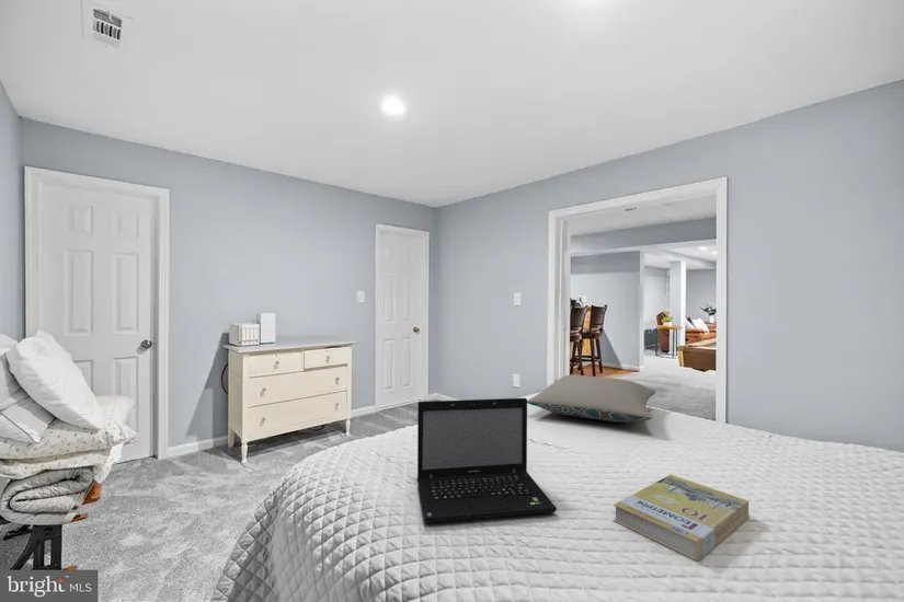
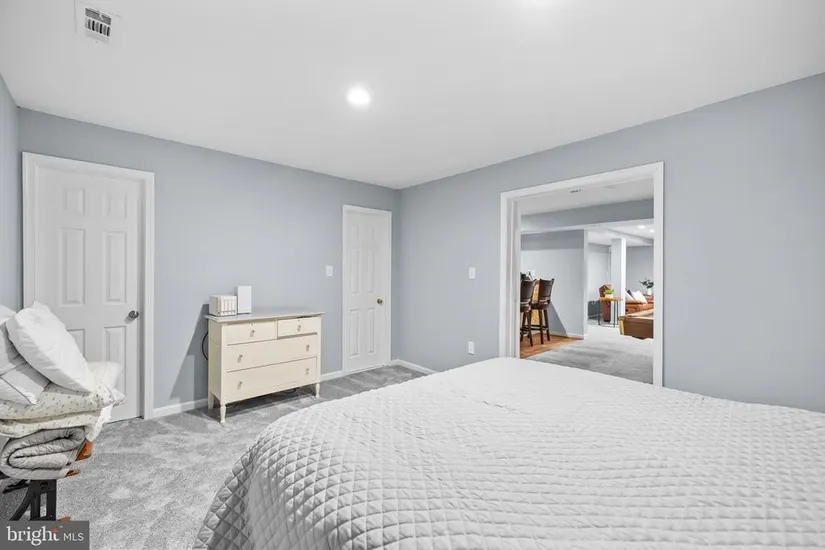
- book (682, 510)
- laptop (481, 454)
- pillow (594, 396)
